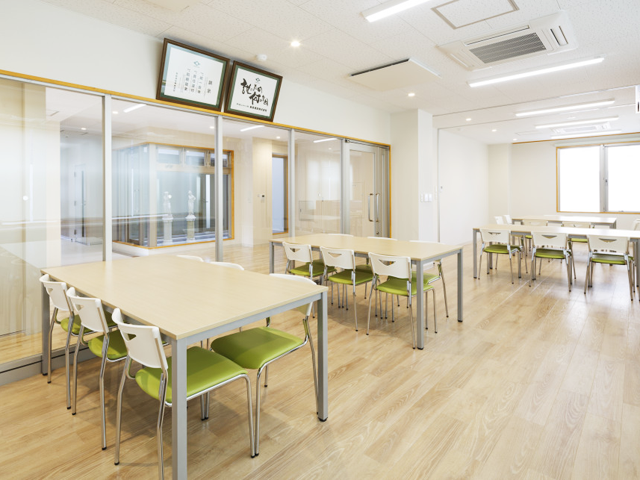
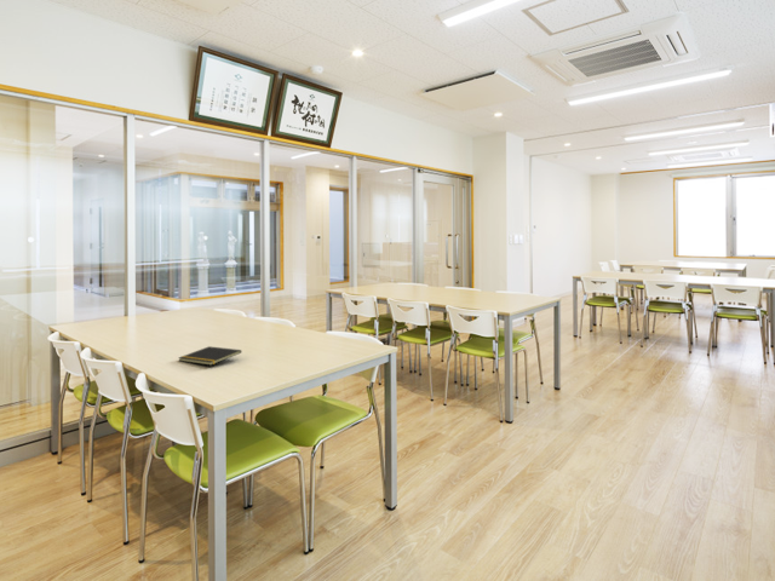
+ notepad (209, 355)
